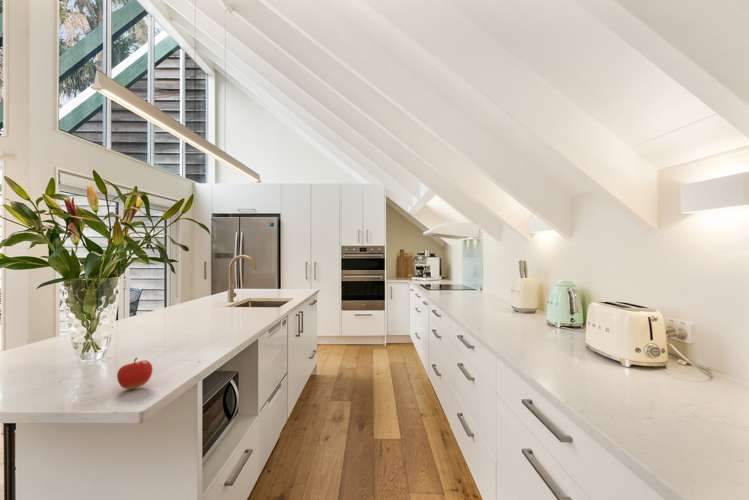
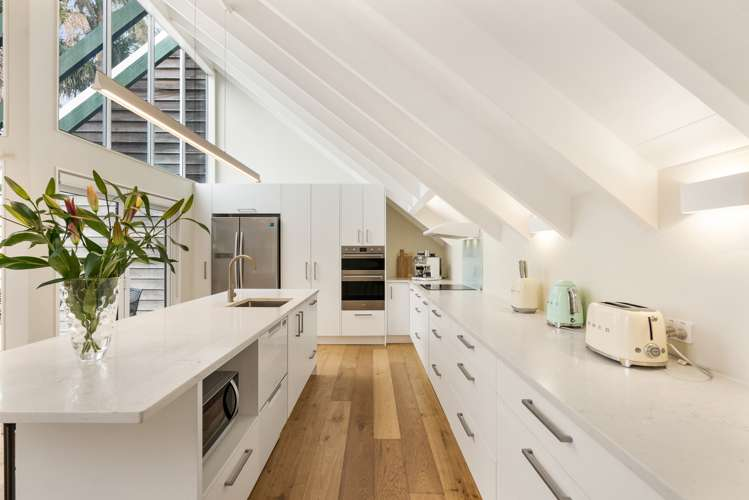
- fruit (134, 373)
